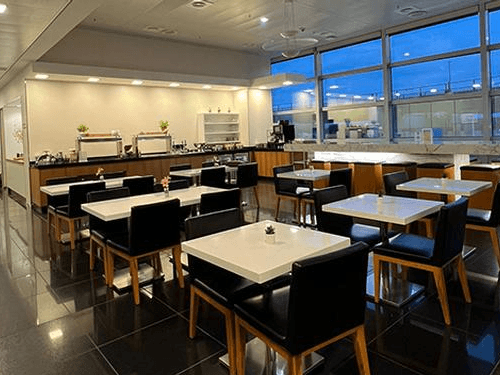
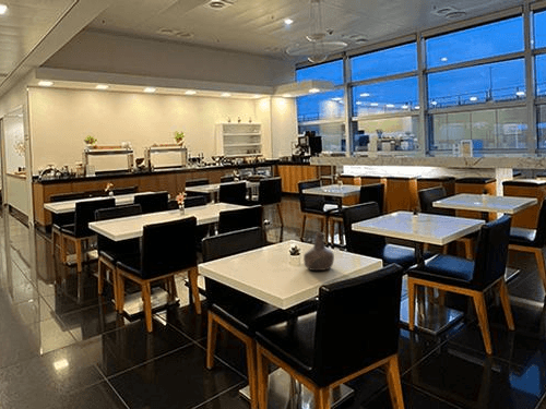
+ bottle (318, 250)
